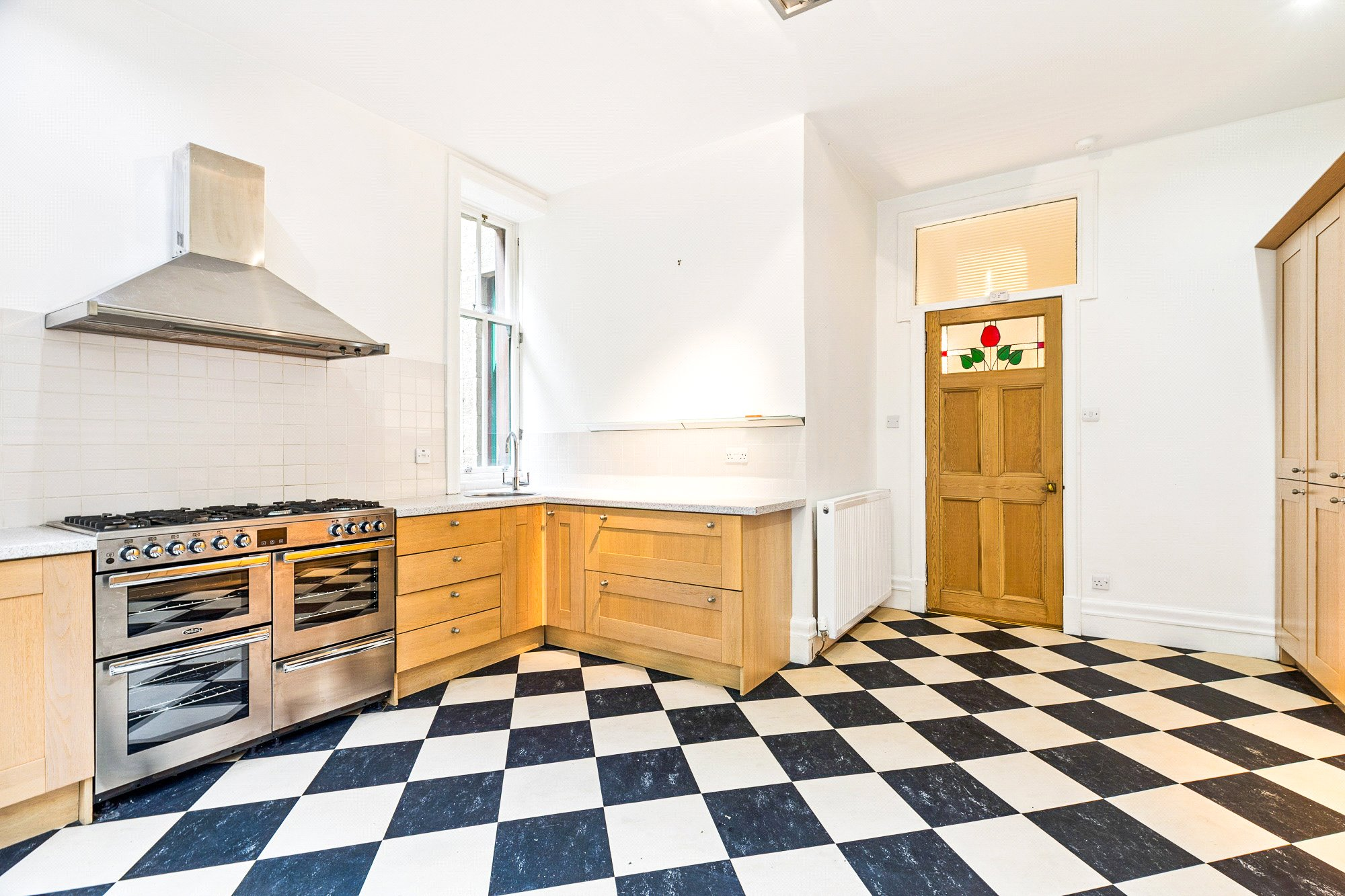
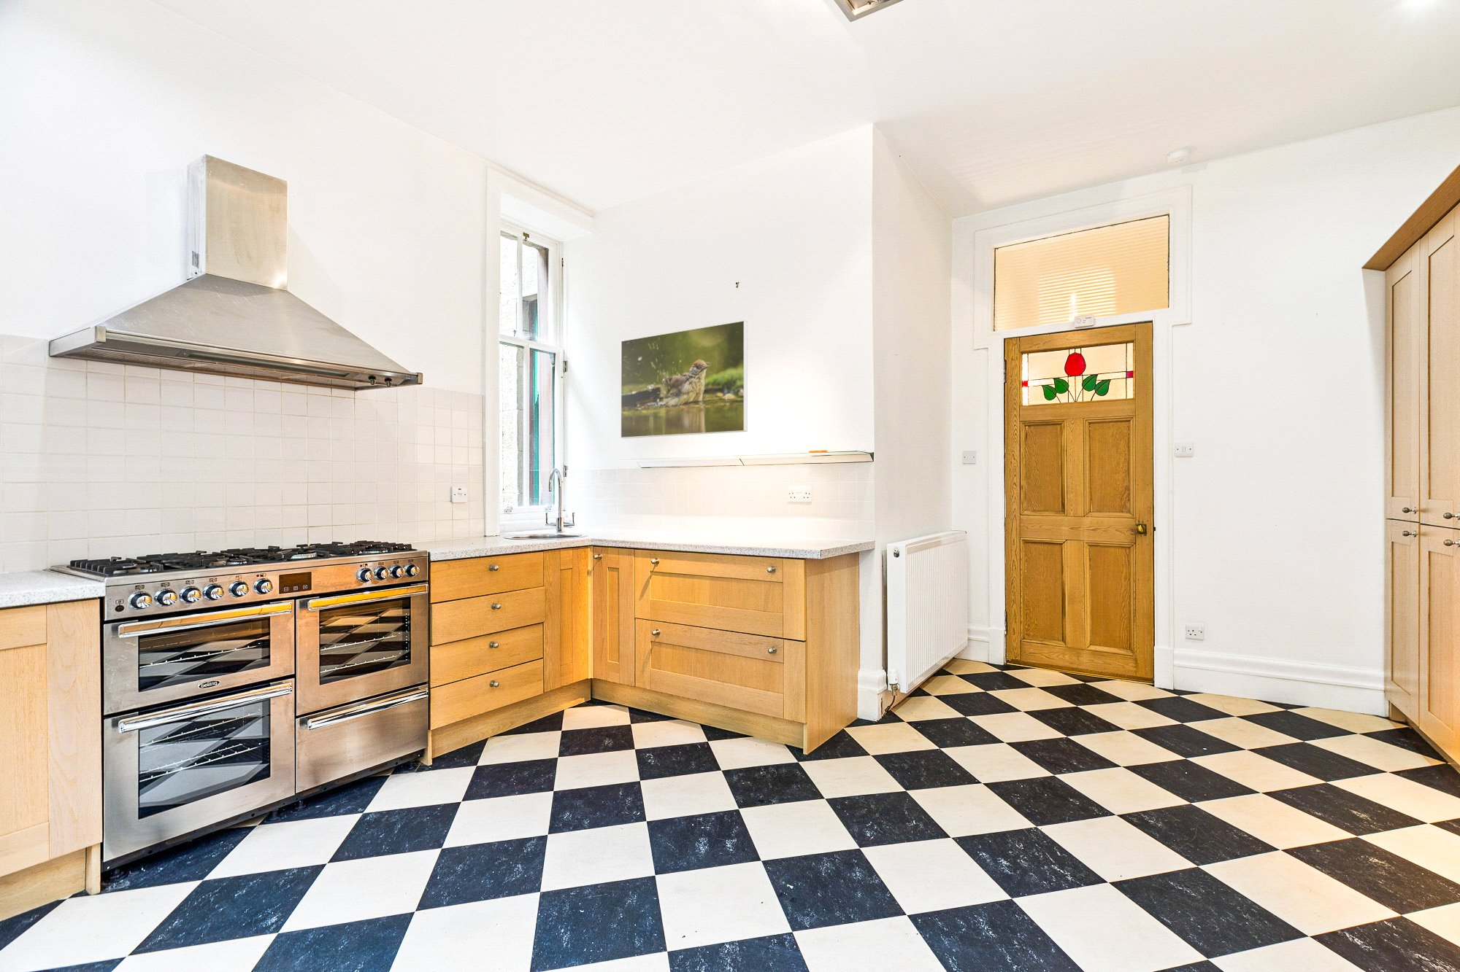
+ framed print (680, 383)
